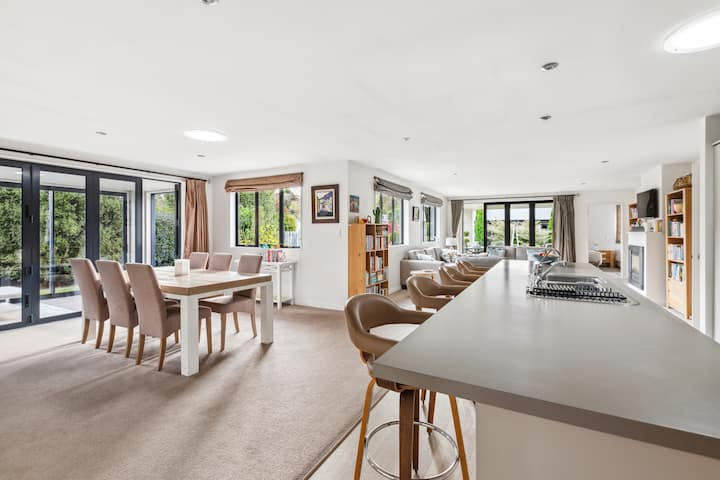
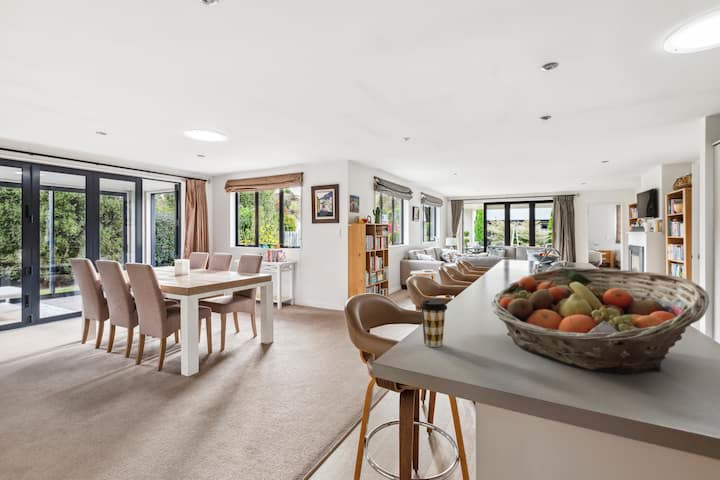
+ coffee cup (433, 323)
+ fruit basket (582, 310)
